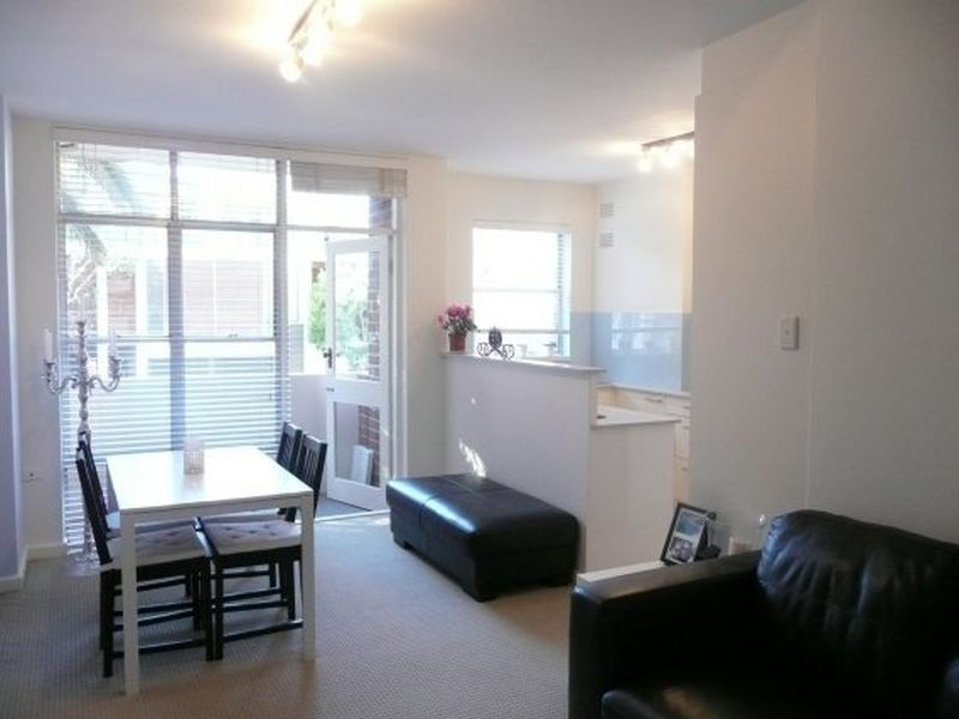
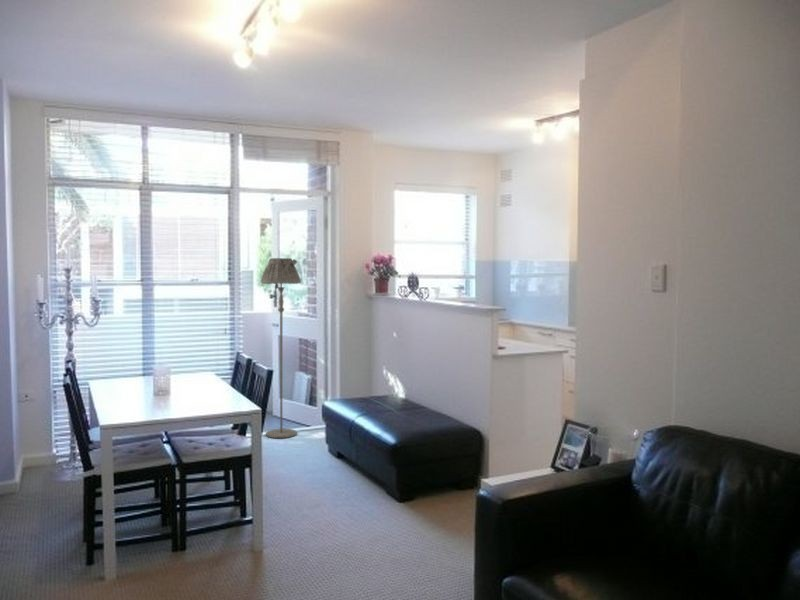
+ floor lamp (281, 346)
